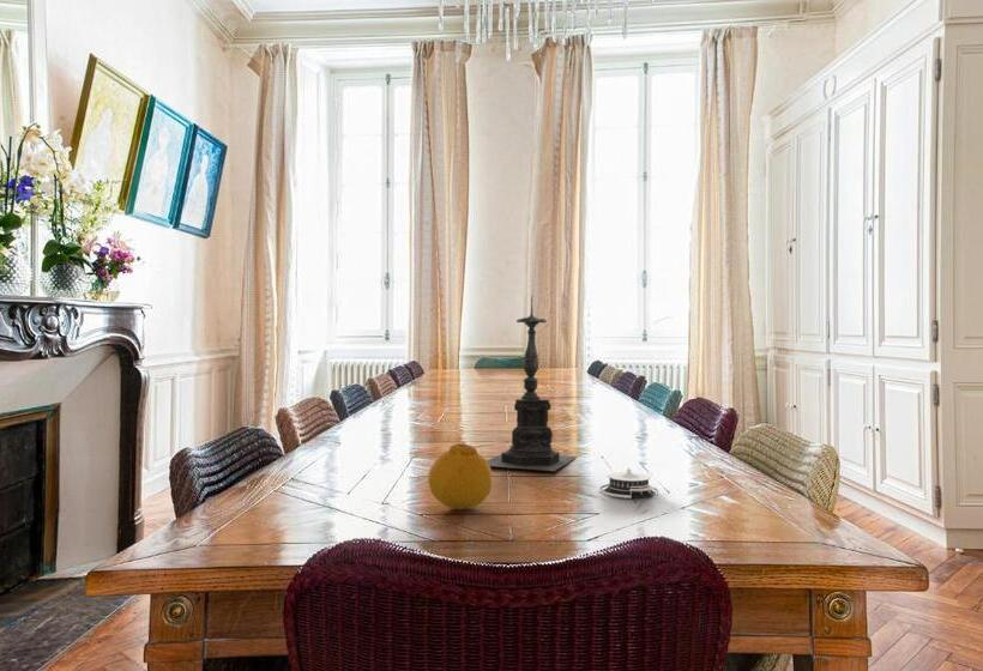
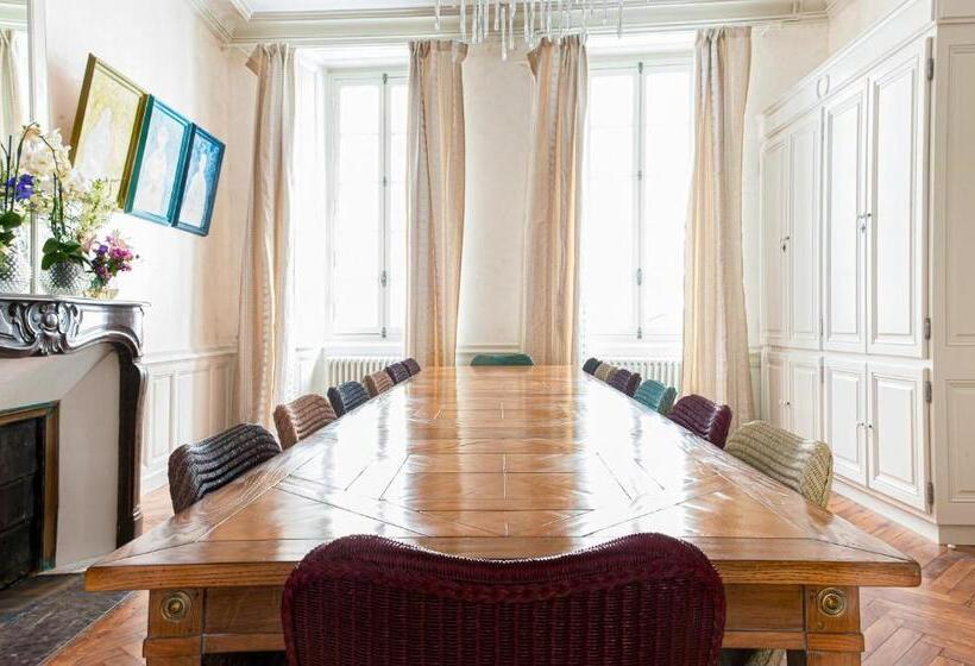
- candle holder (529, 377)
- architectural model (628, 478)
- fruit (460, 476)
